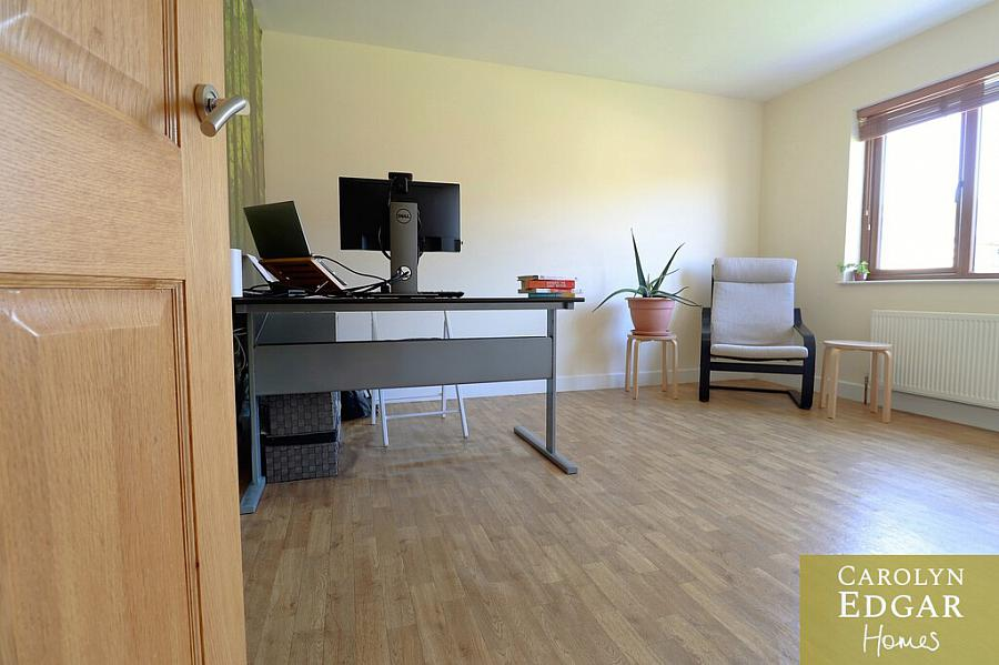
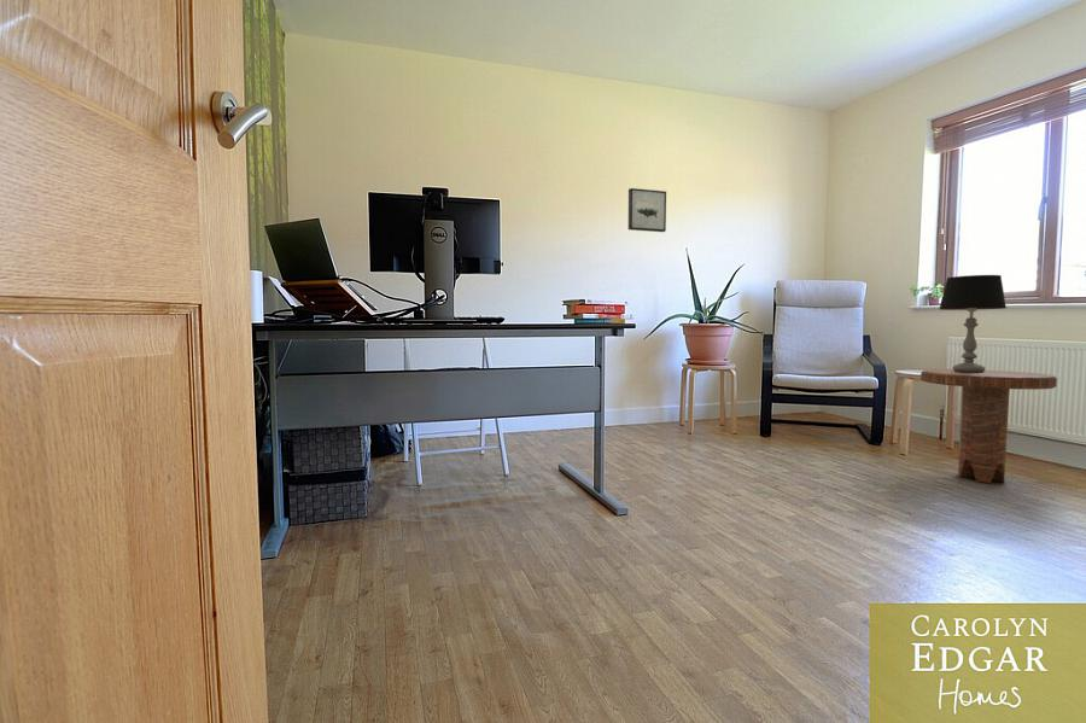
+ table lamp (970, 323)
+ wall art (647, 210)
+ side table (981, 425)
